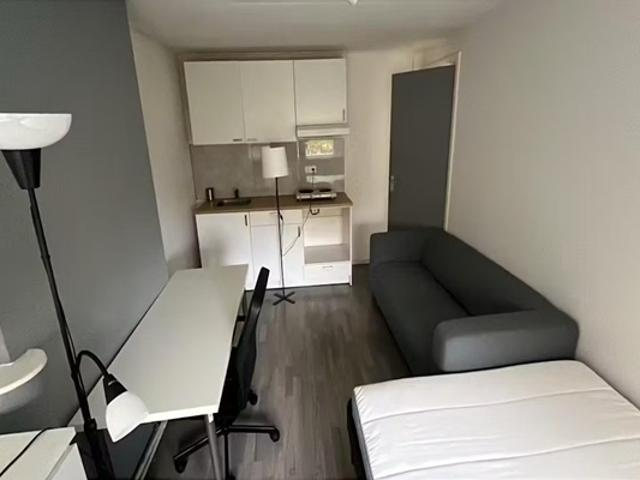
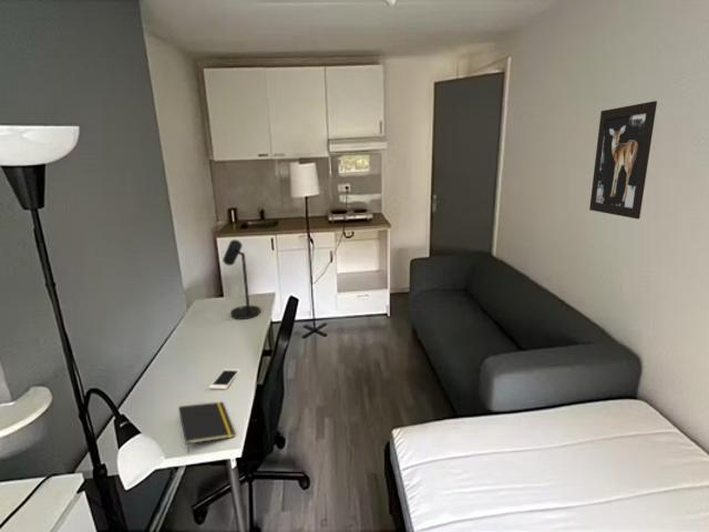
+ wall art (618, 162)
+ desk lamp (244, 276)
+ cell phone (225, 378)
+ notepad (205, 421)
